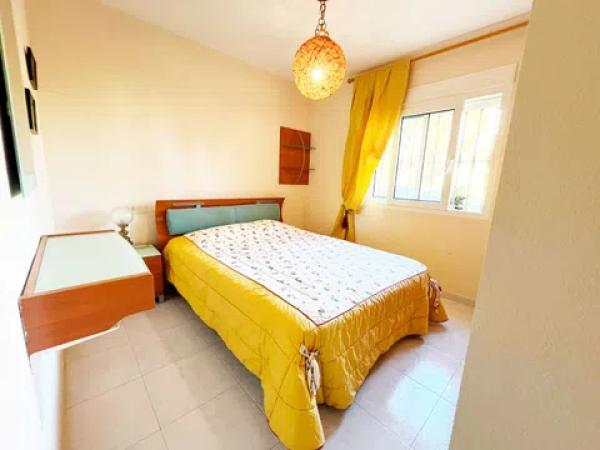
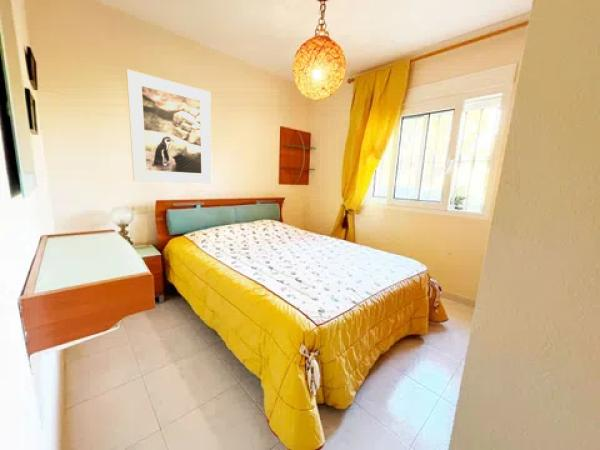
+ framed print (174, 133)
